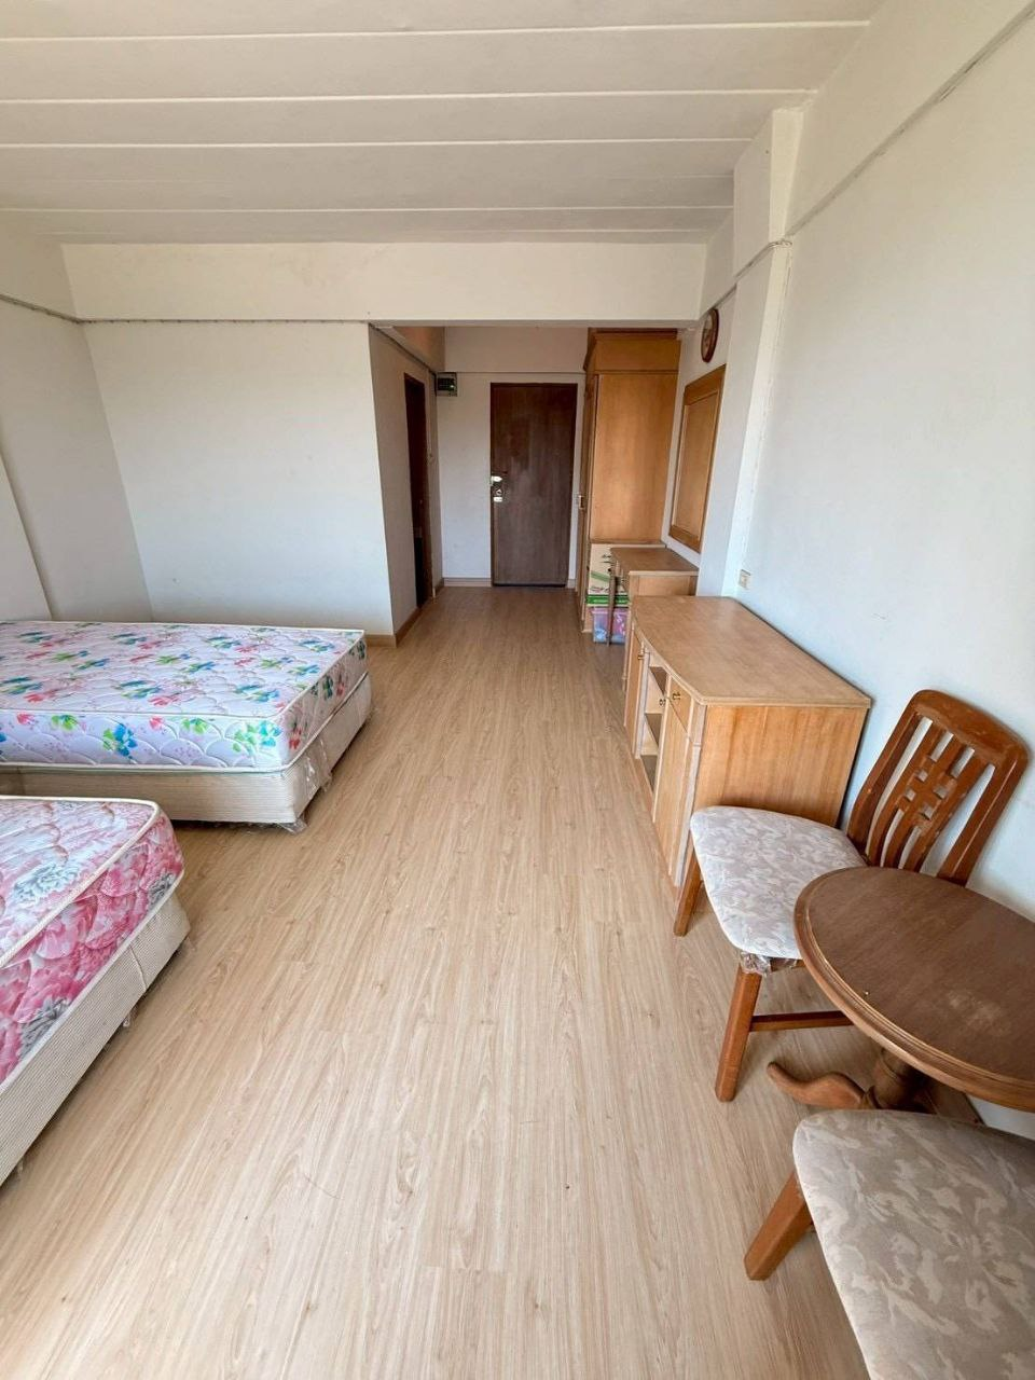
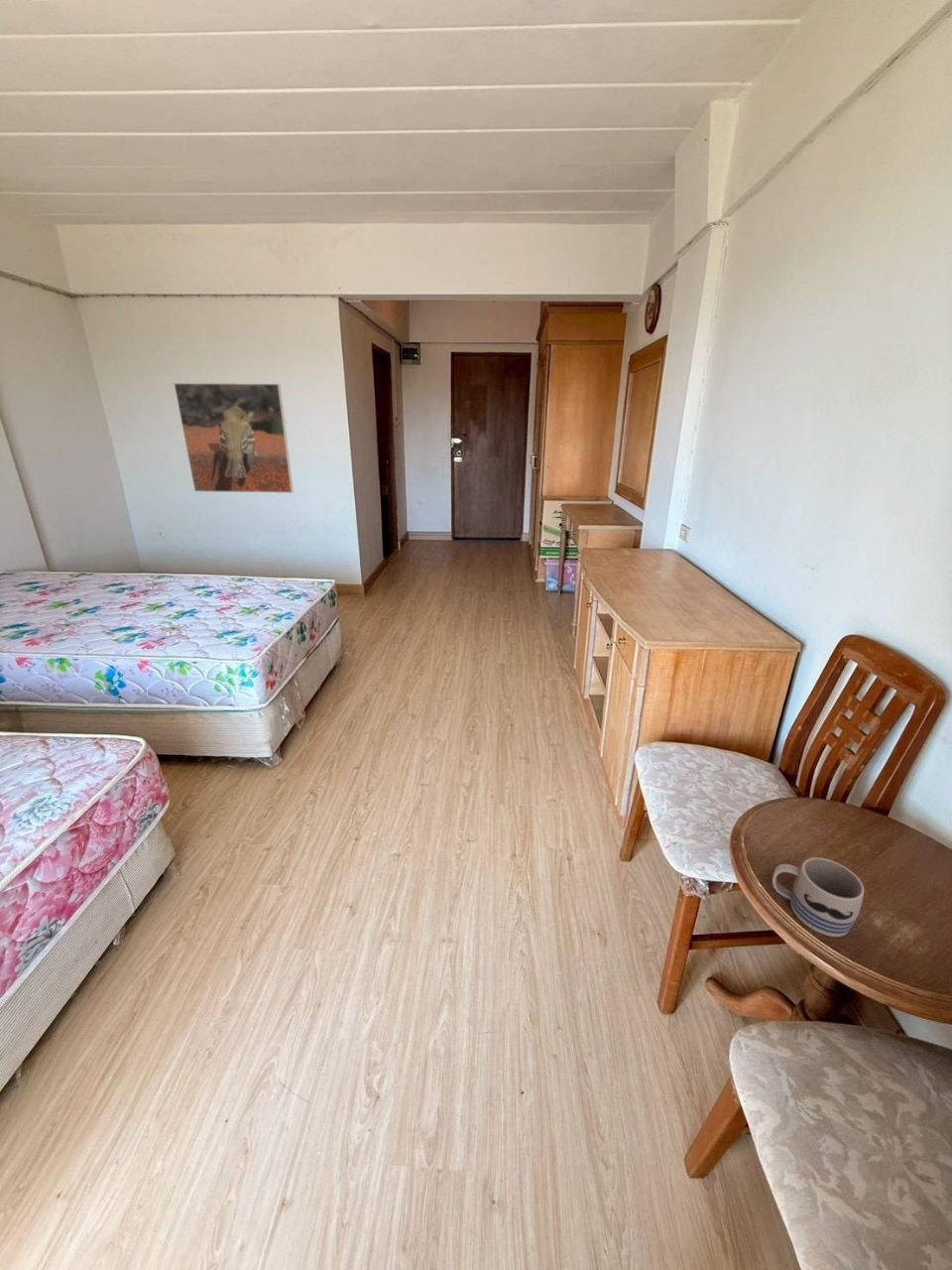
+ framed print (235, 440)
+ mug (814, 891)
